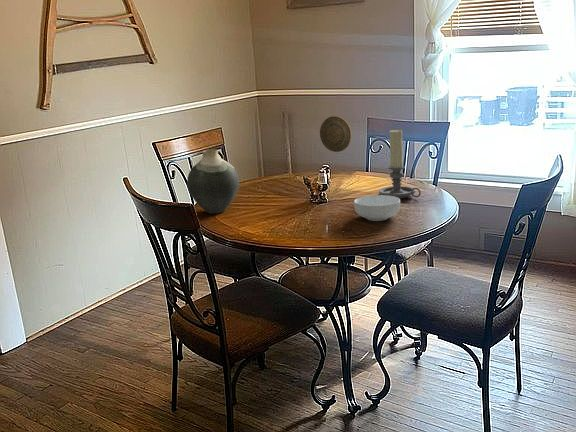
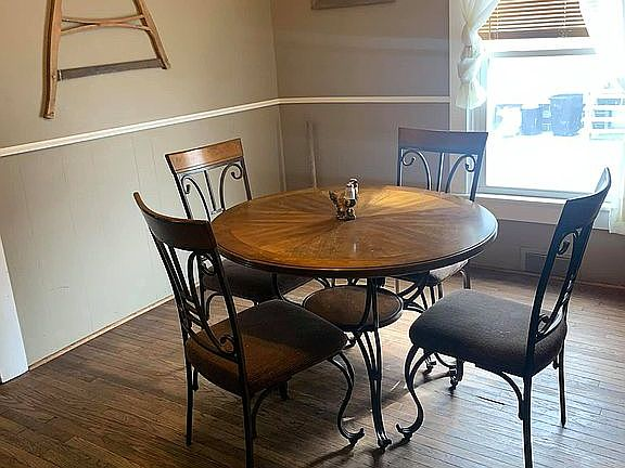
- cereal bowl (377, 209)
- candle holder (399, 163)
- vase (213, 181)
- decorative plate (334, 134)
